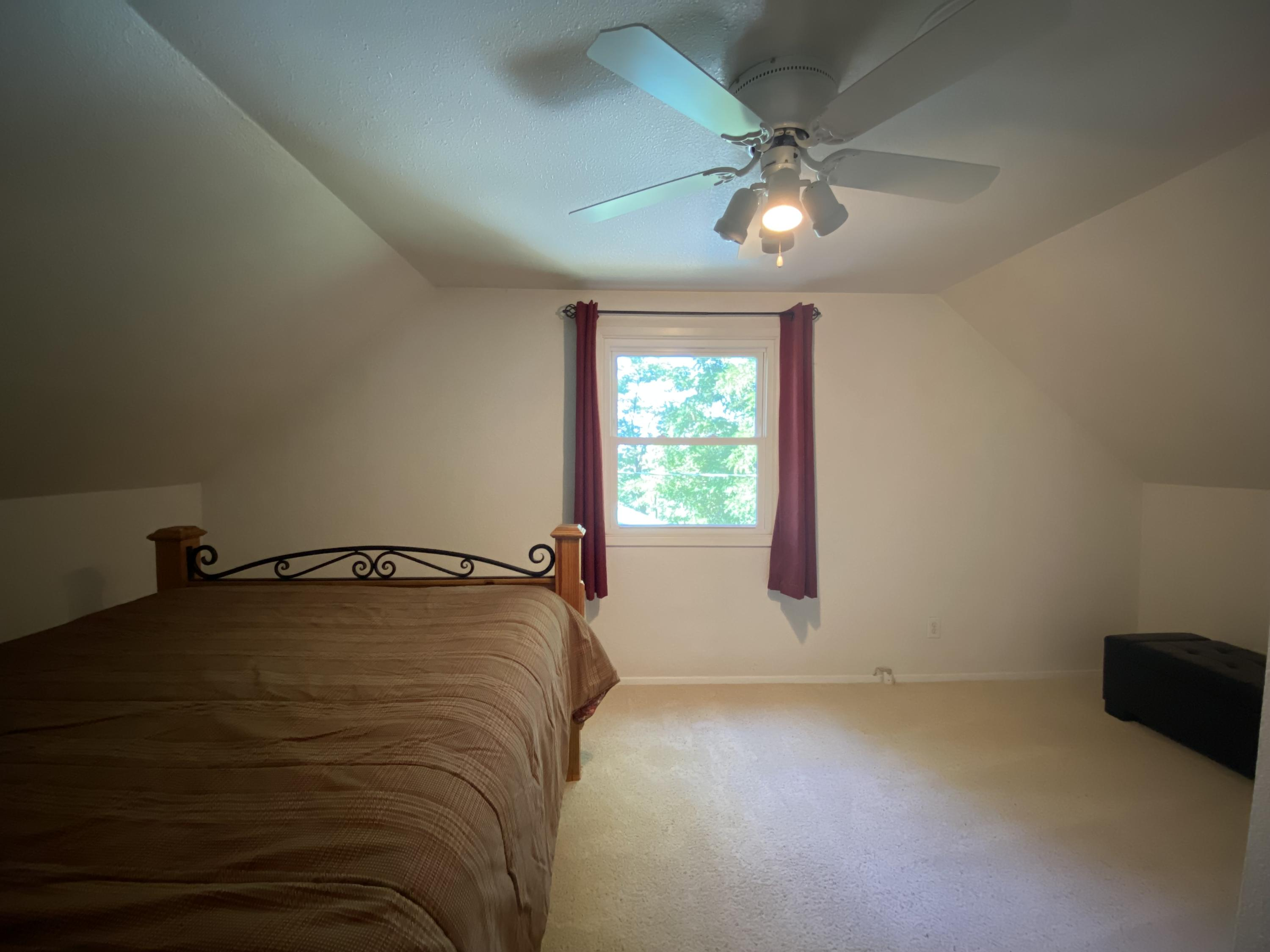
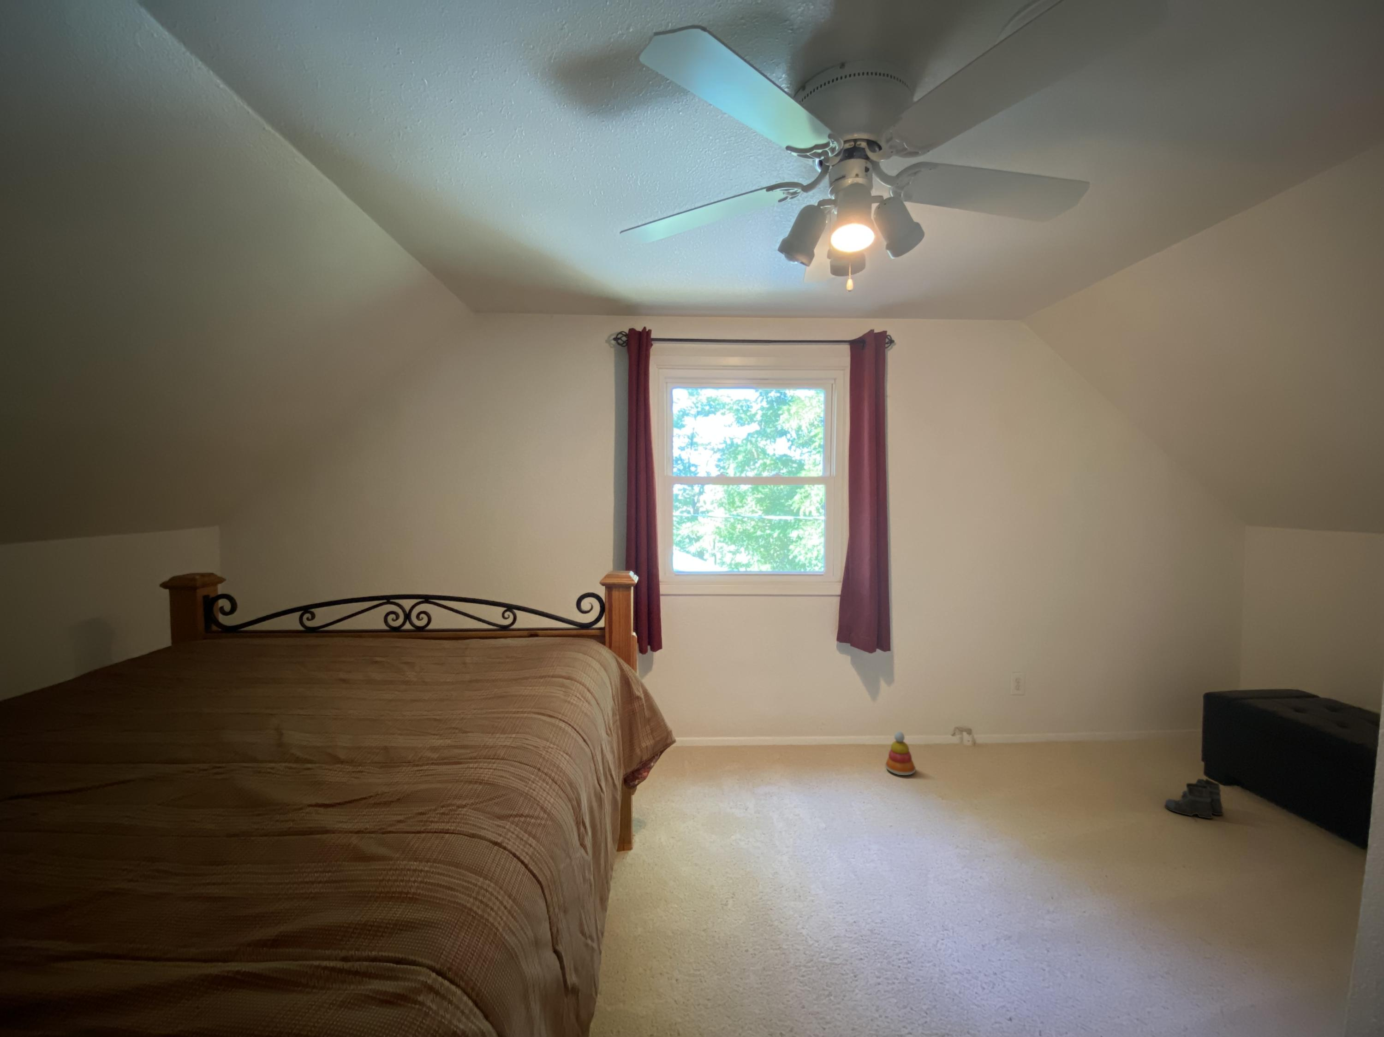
+ stacking toy (900, 751)
+ boots (1195, 794)
